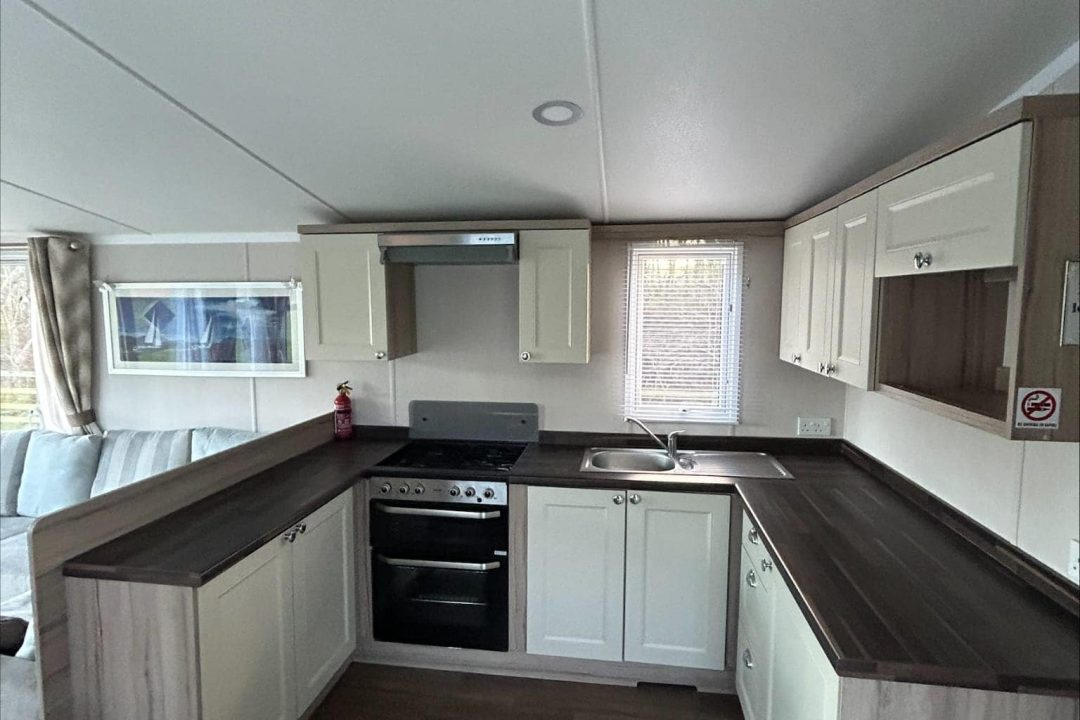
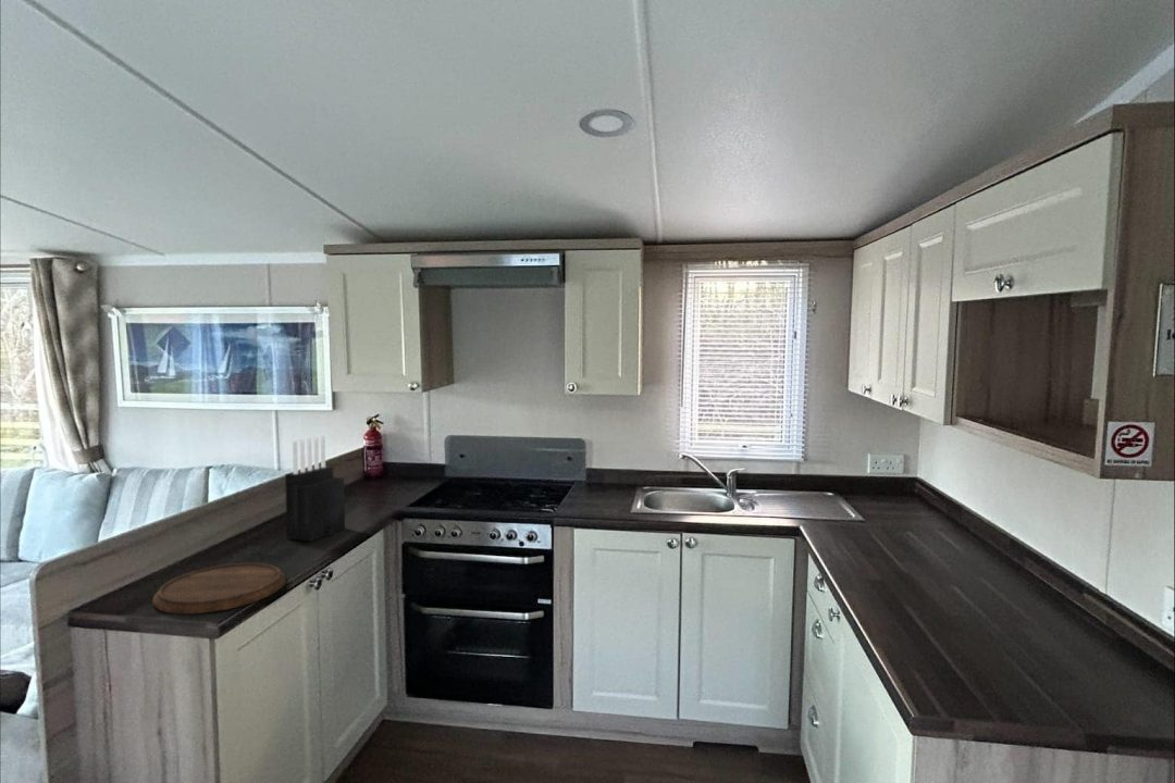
+ cutting board (222, 585)
+ knife block (318, 486)
